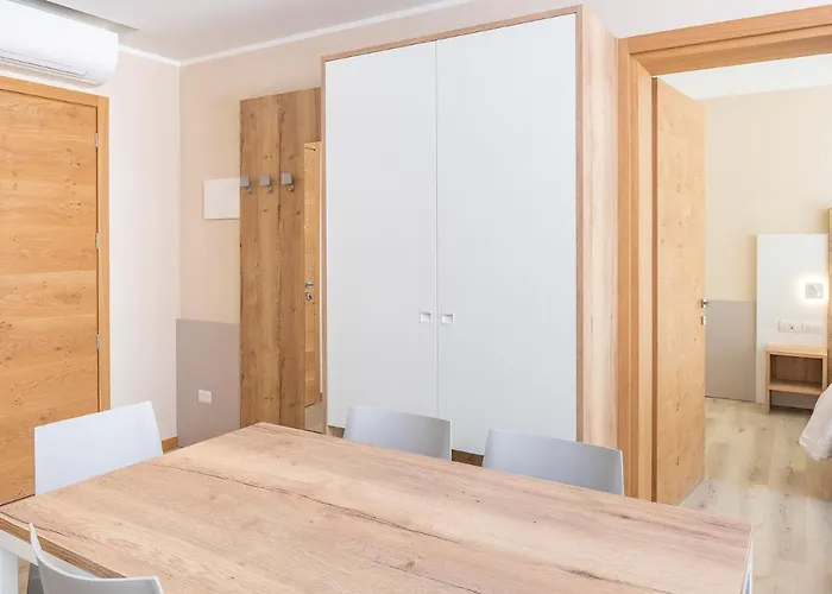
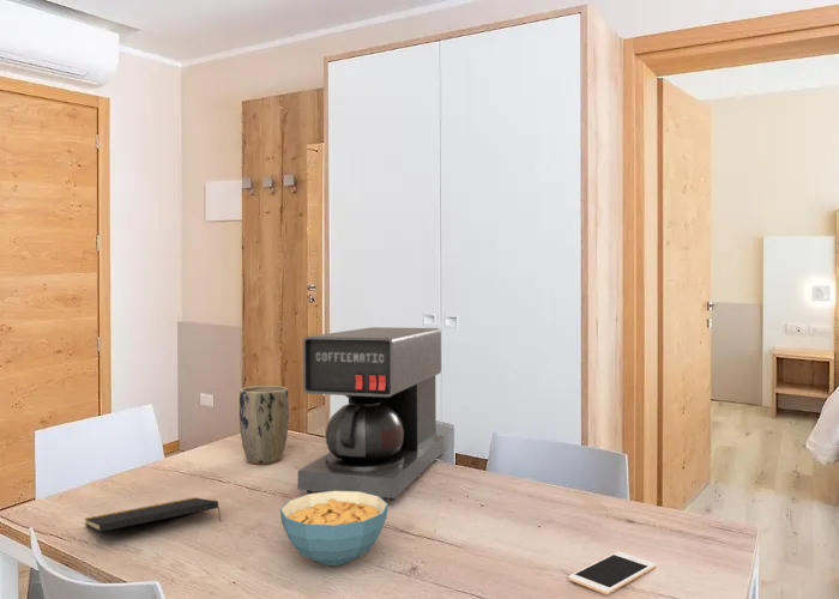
+ coffee maker (379, 403)
+ cell phone (612, 571)
+ notepad (151, 513)
+ cereal bowl (334, 532)
+ plant pot (264, 424)
